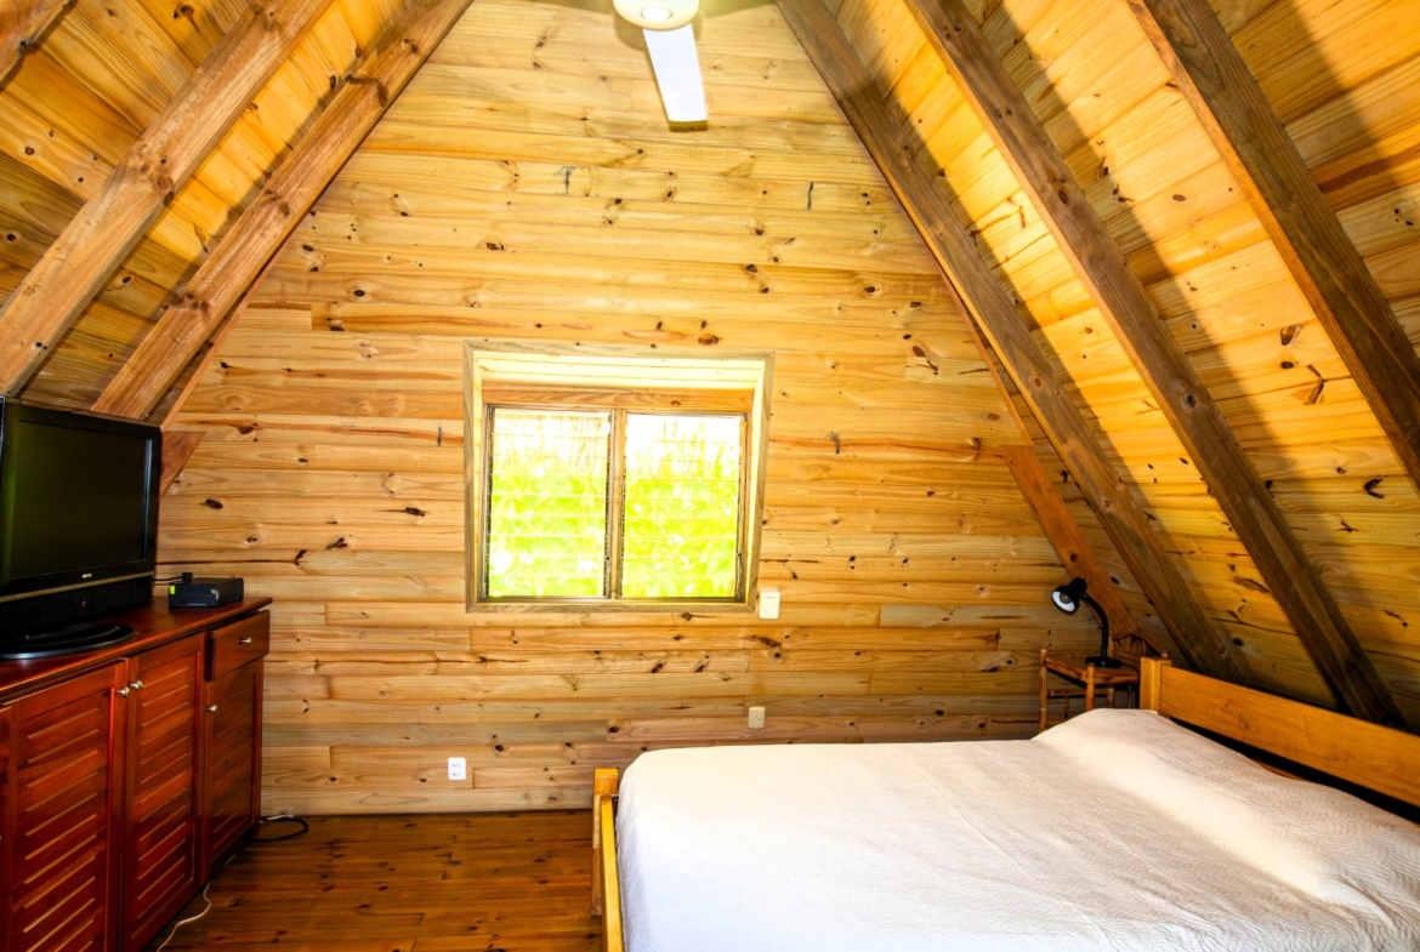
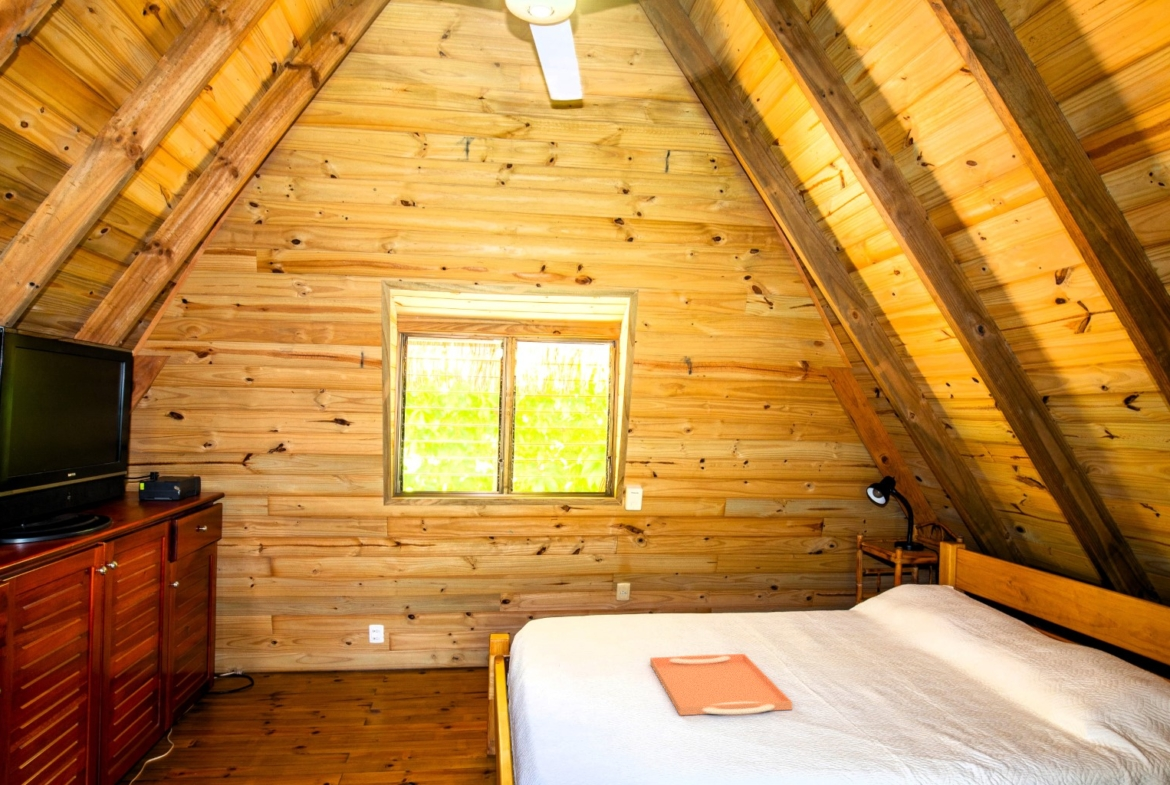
+ serving tray (715, 681)
